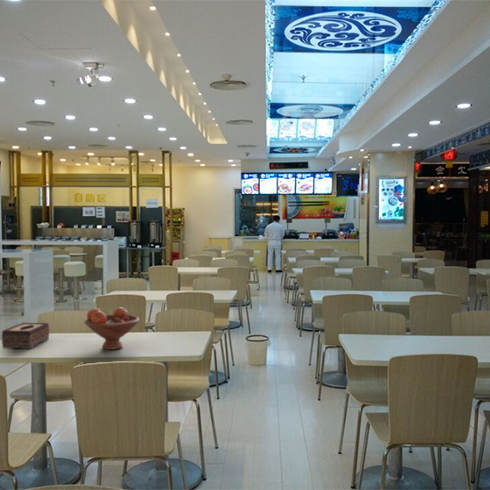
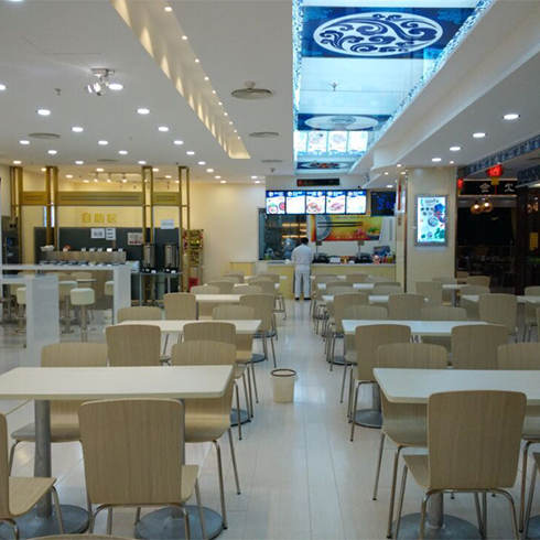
- tissue box (26, 335)
- fruit bowl (112, 328)
